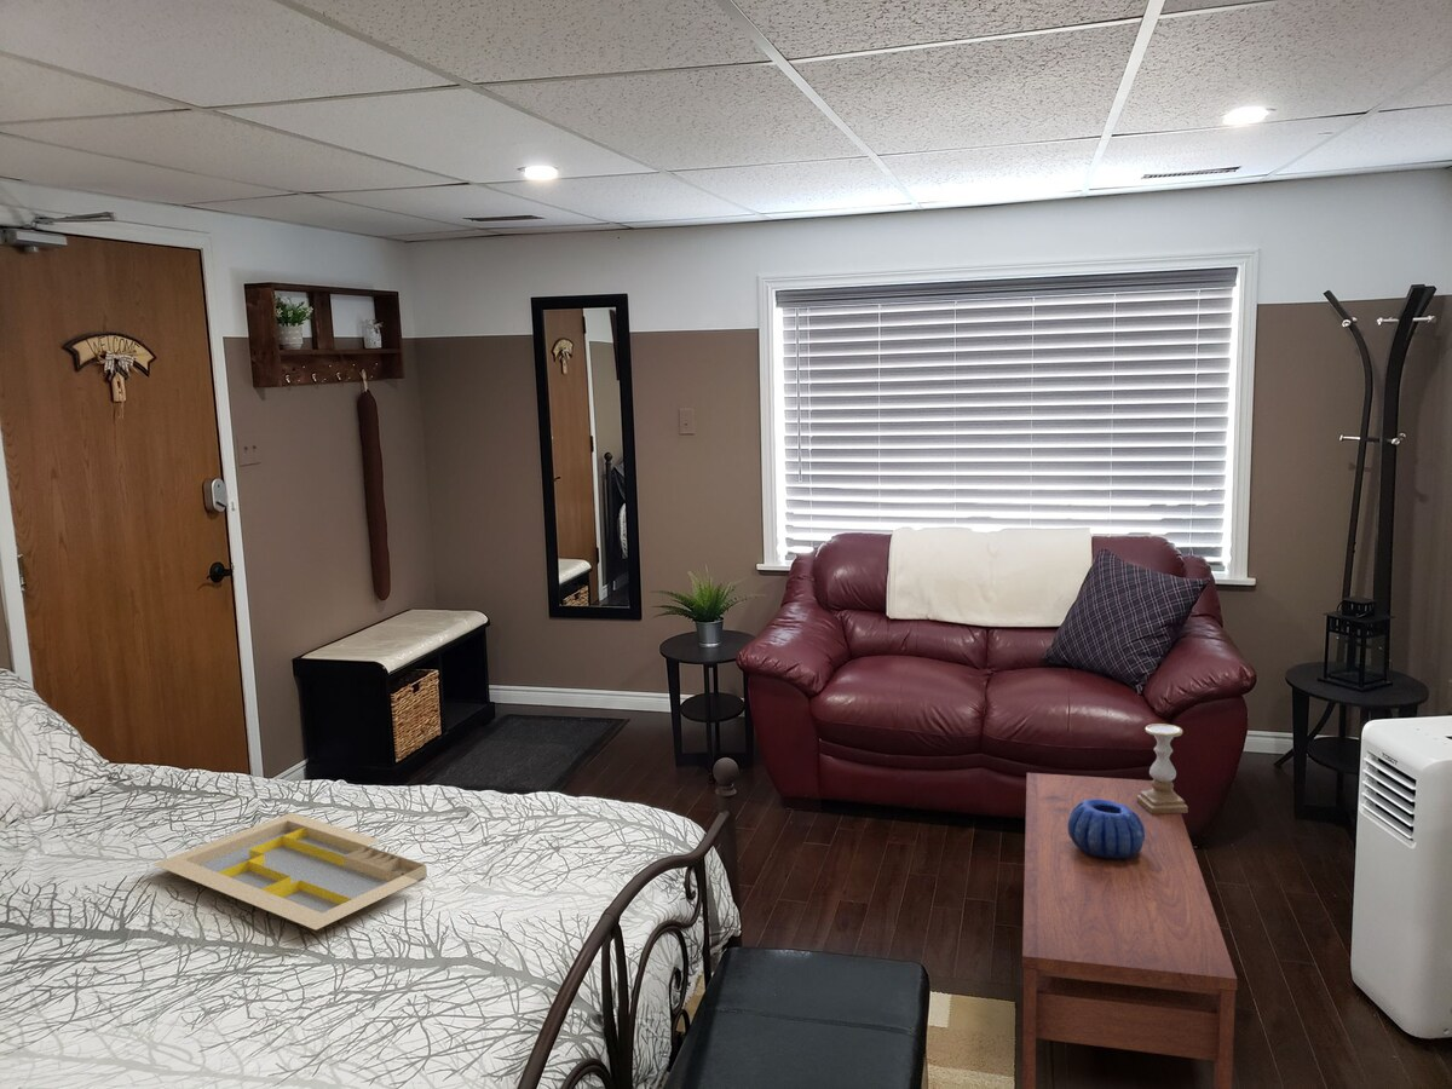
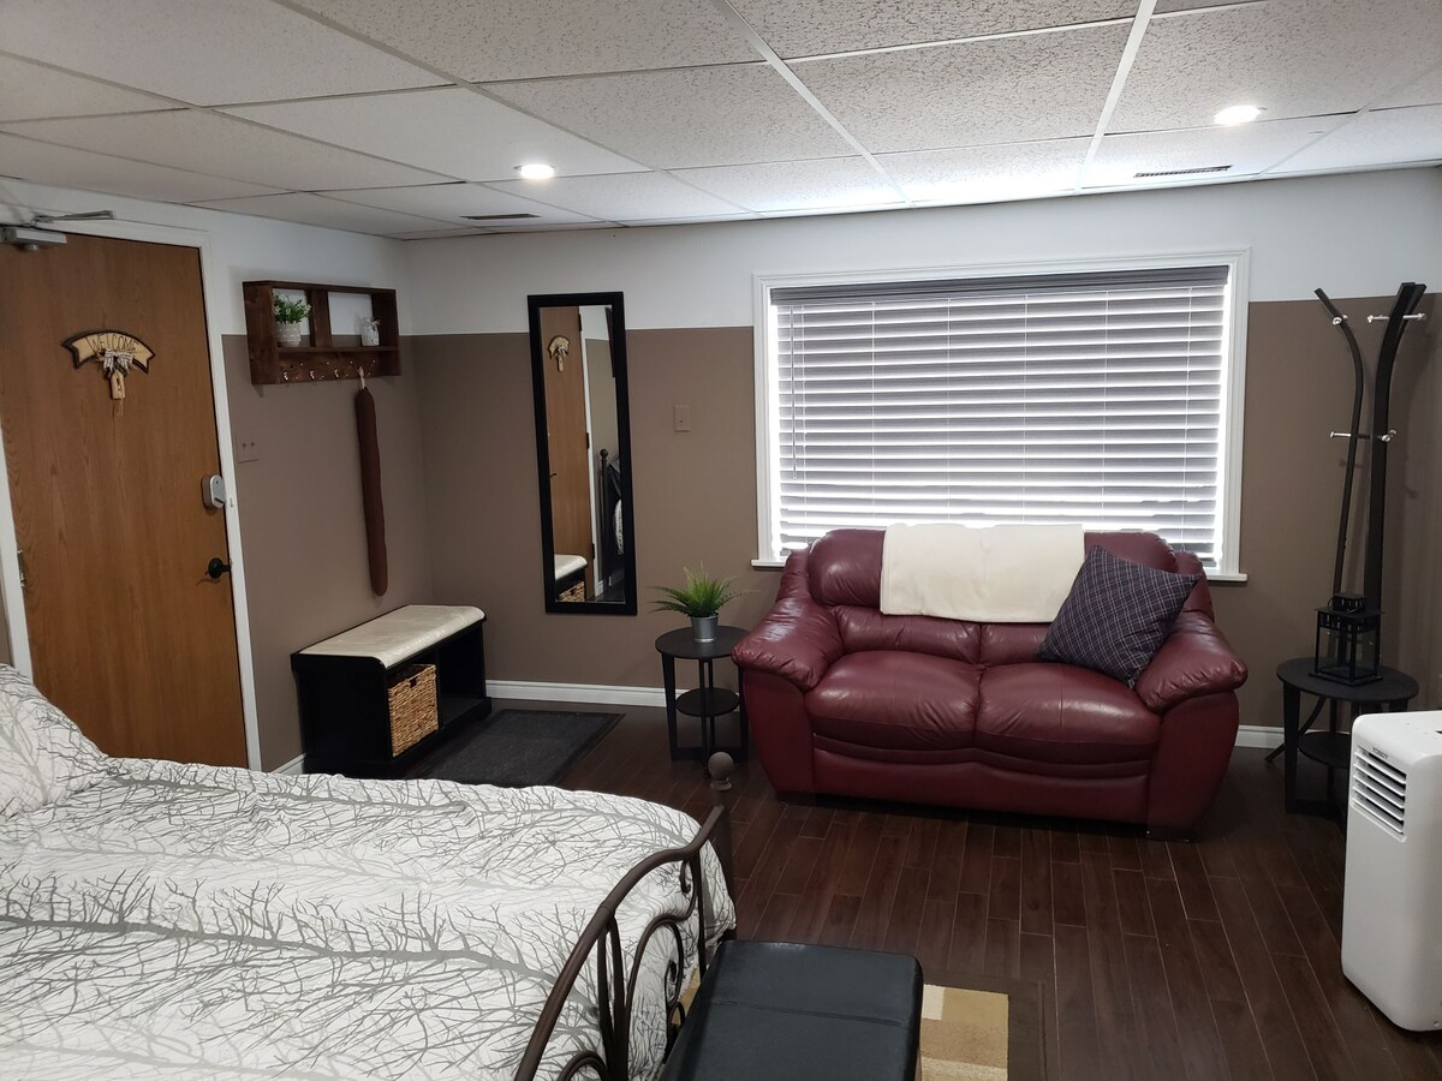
- decorative bowl (1106, 826)
- serving tray (302, 869)
- candle holder (1163, 767)
- coffee table (1107, 926)
